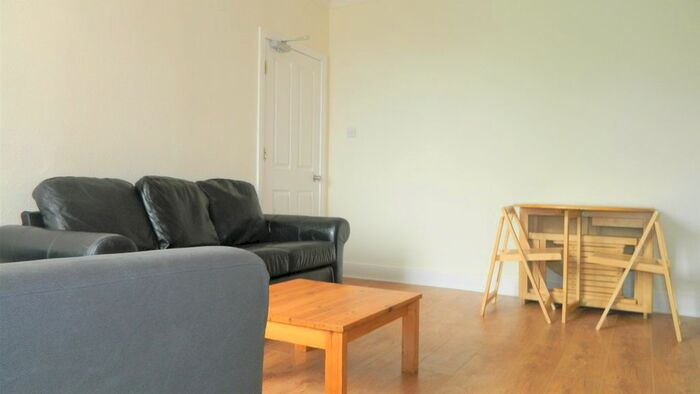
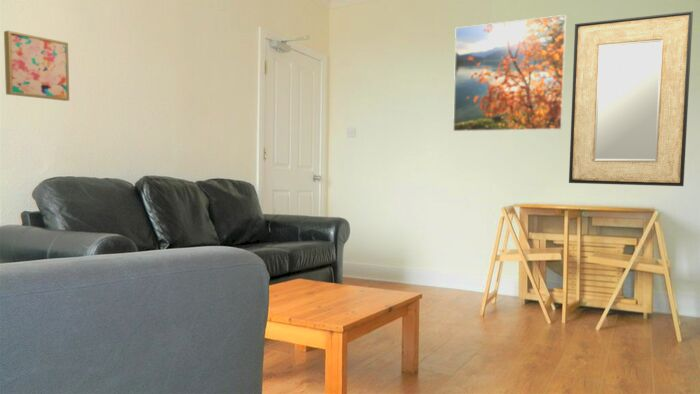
+ home mirror (627, 102)
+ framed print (506, 76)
+ wall art (38, 67)
